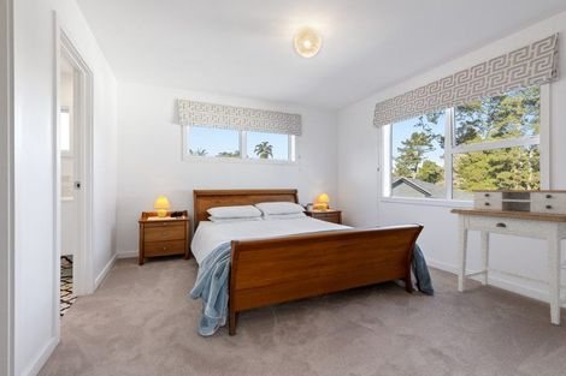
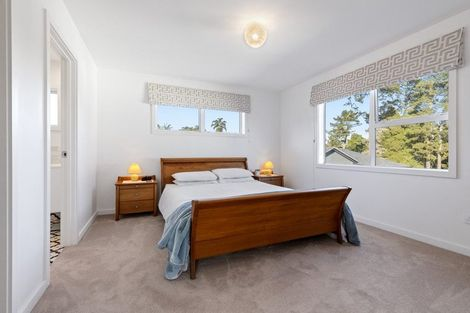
- desk (517, 235)
